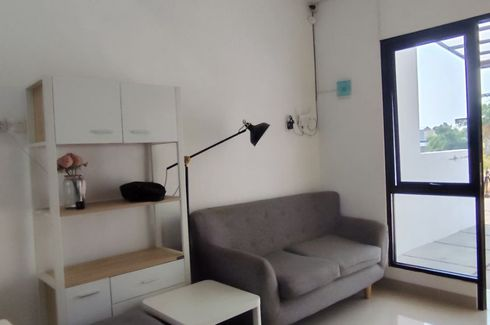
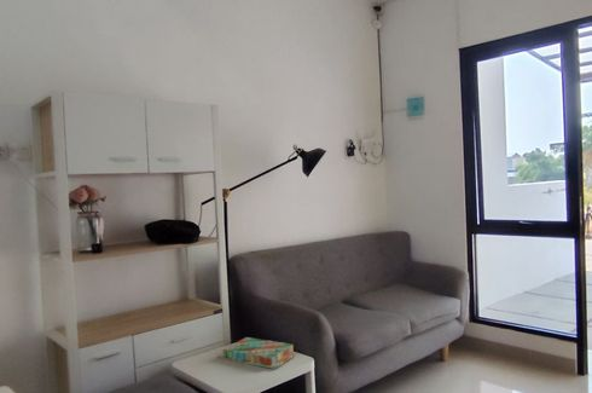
+ board game (257, 351)
